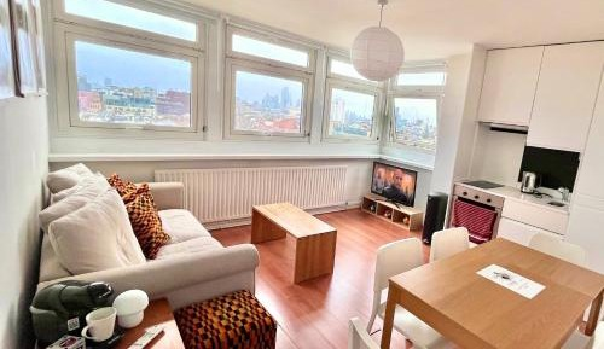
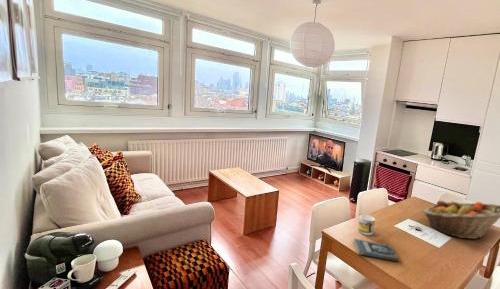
+ book (374, 249)
+ mug (367, 224)
+ fruit basket (461, 215)
